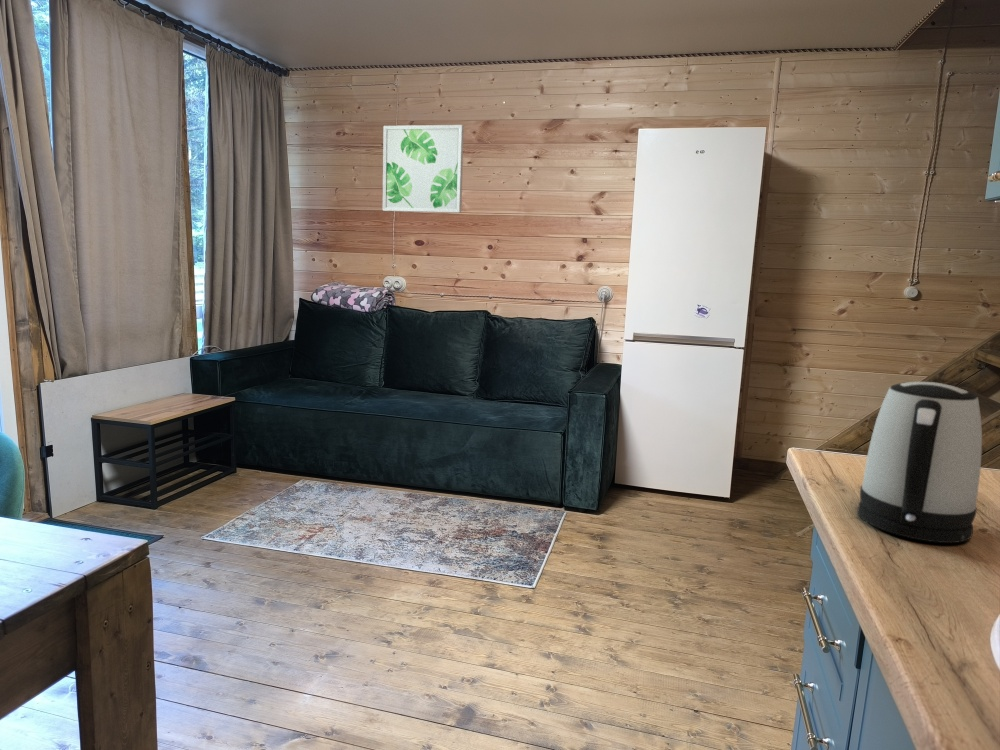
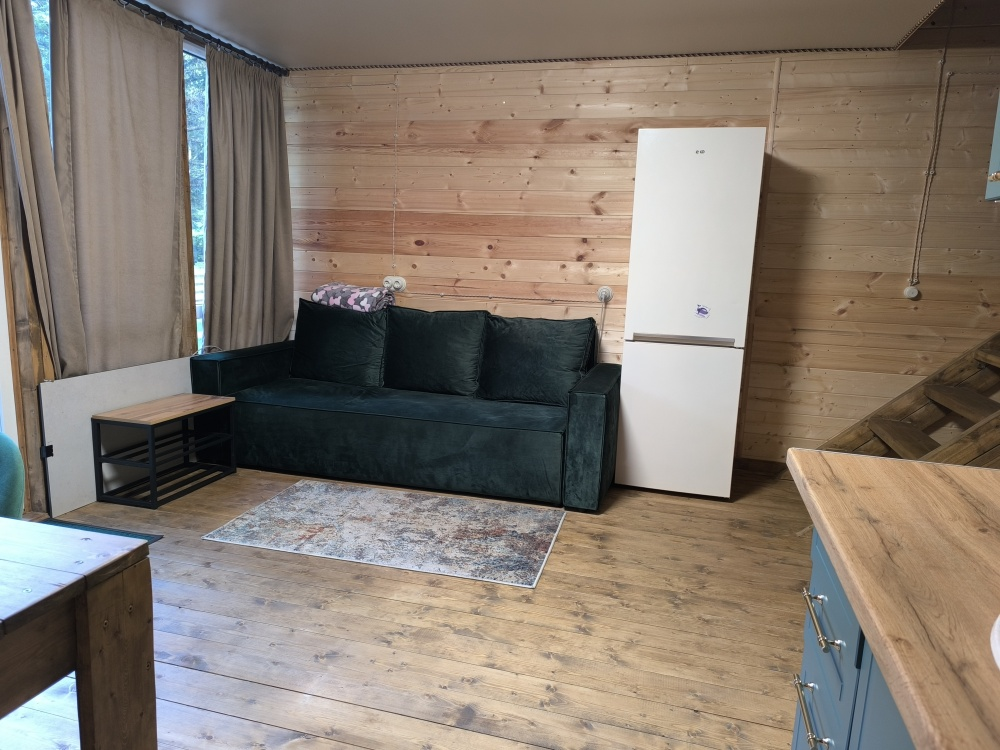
- wall art (422, 169)
- kettle (921, 458)
